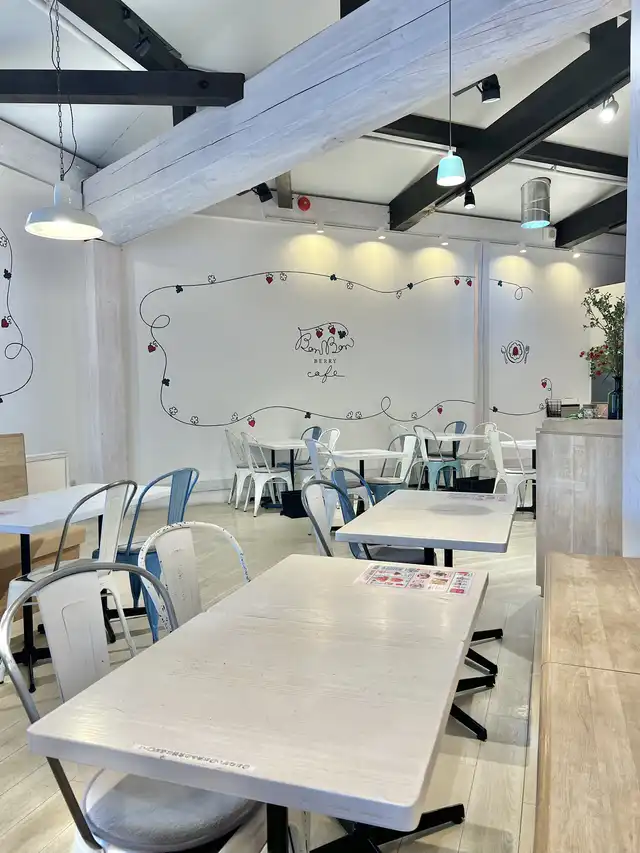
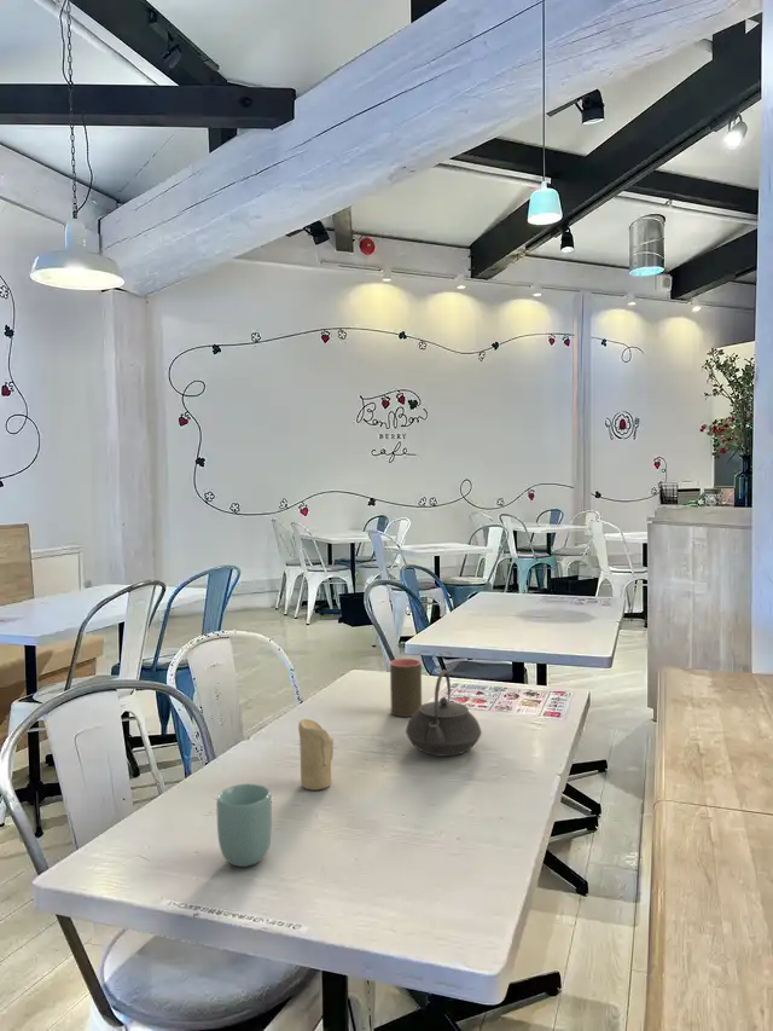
+ cup (244, 827)
+ teapot (442, 711)
+ candle (315, 752)
+ cup (406, 687)
